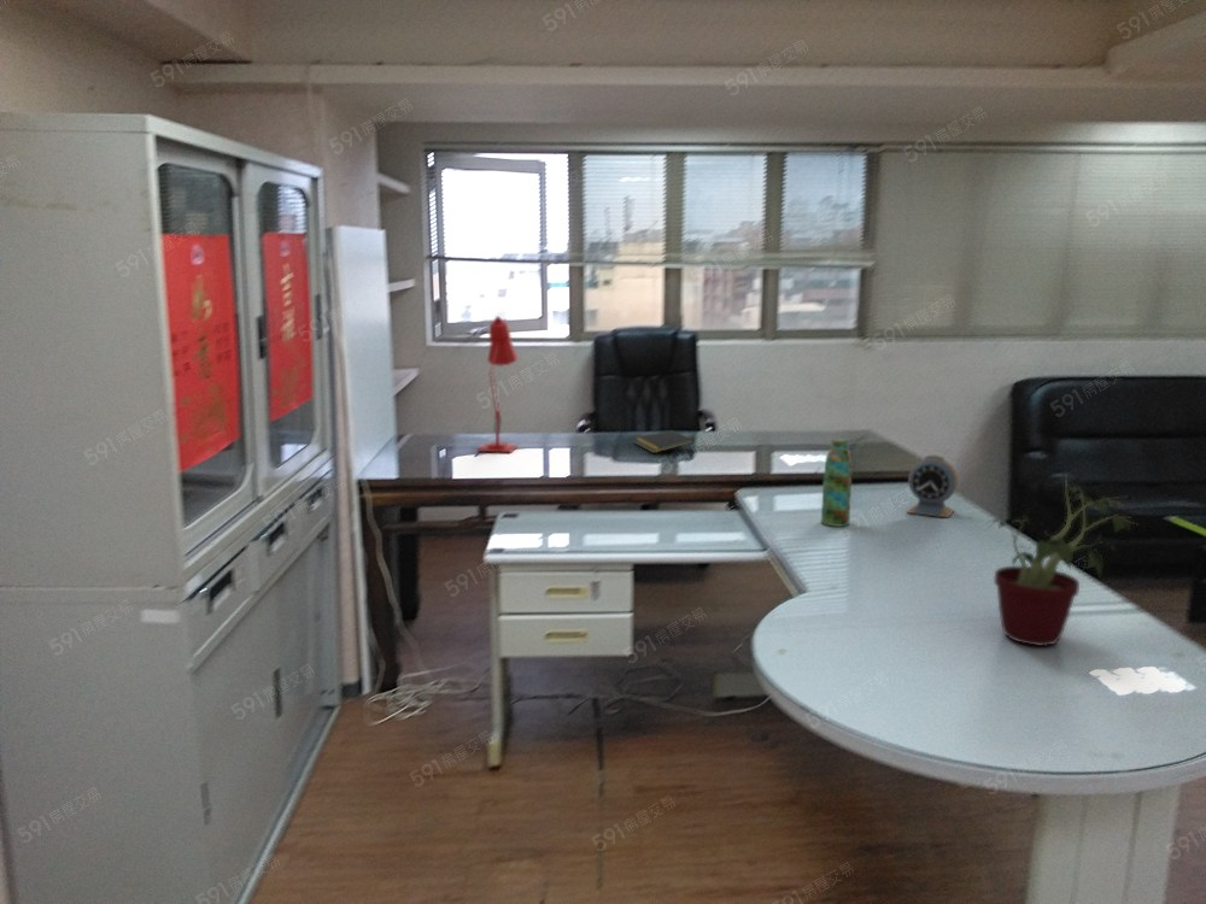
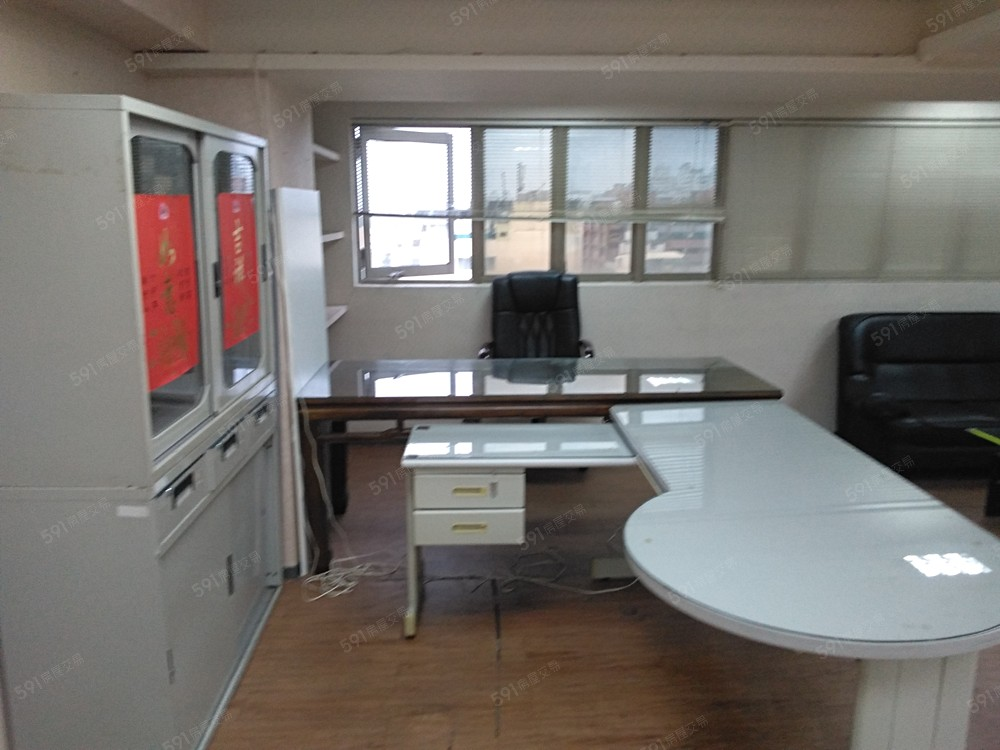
- alarm clock (932, 483)
- water bottle (837, 481)
- notepad (662, 441)
- desk lamp (494, 382)
- potted plant (1066, 554)
